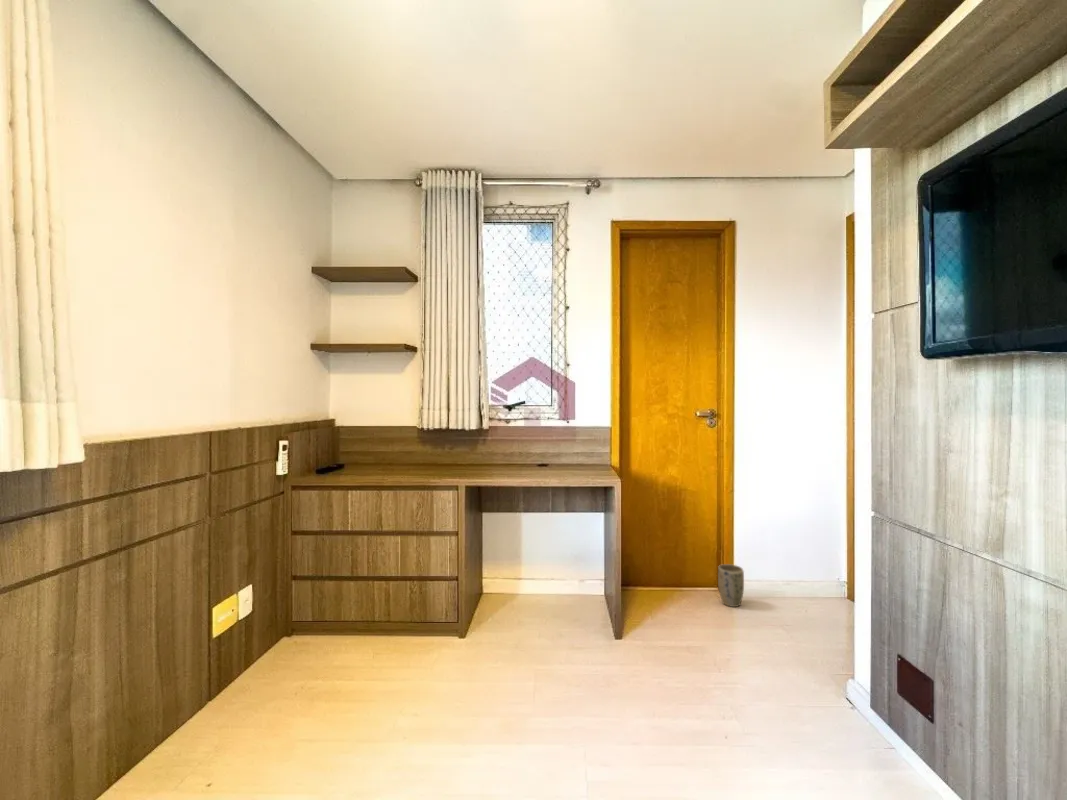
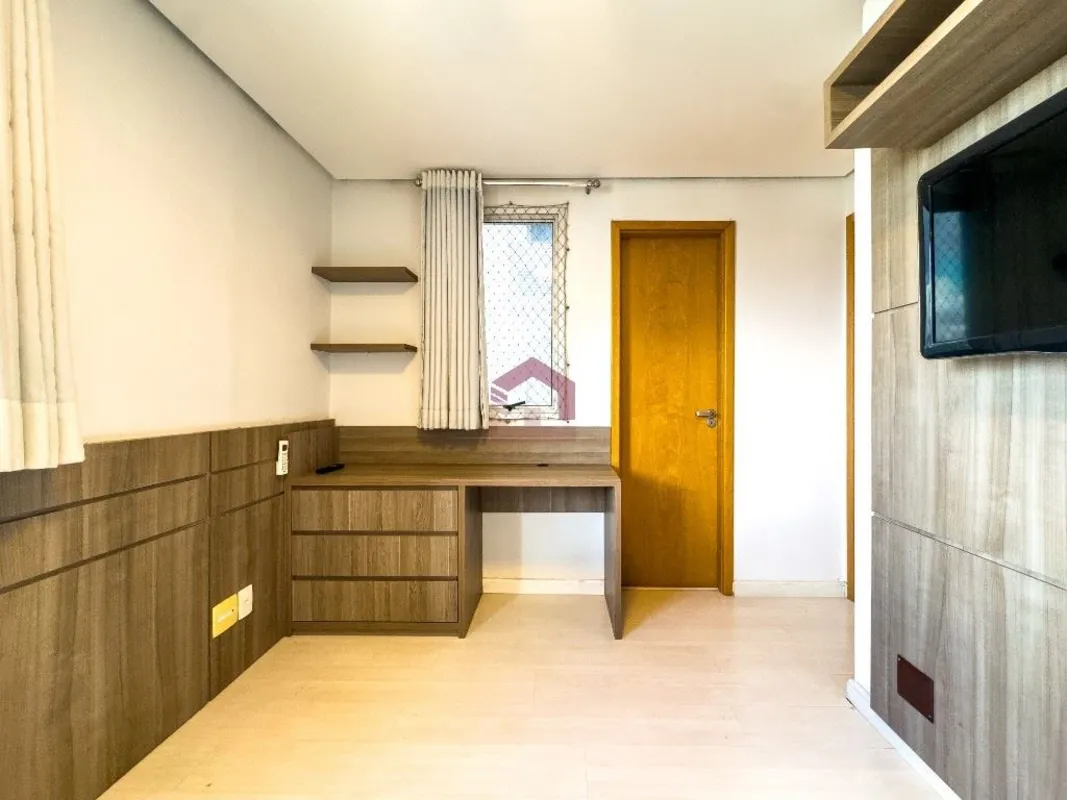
- plant pot (730, 585)
